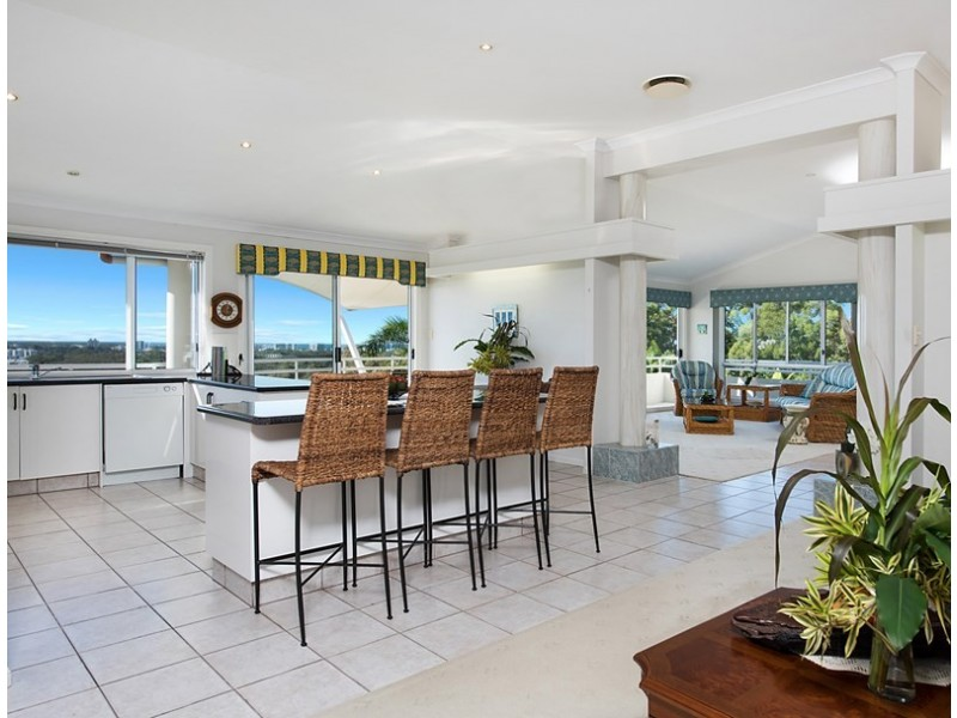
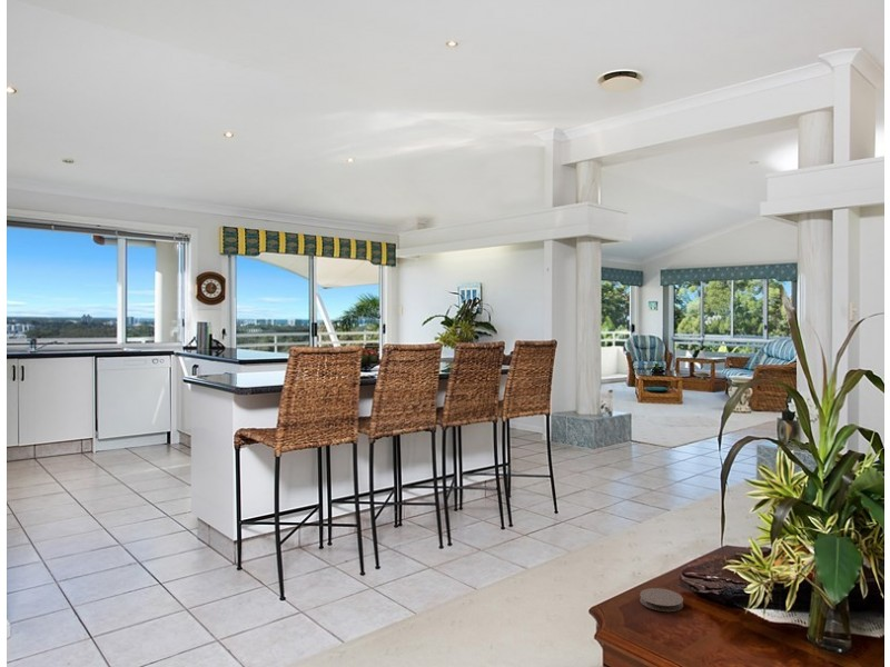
+ coaster (661, 599)
